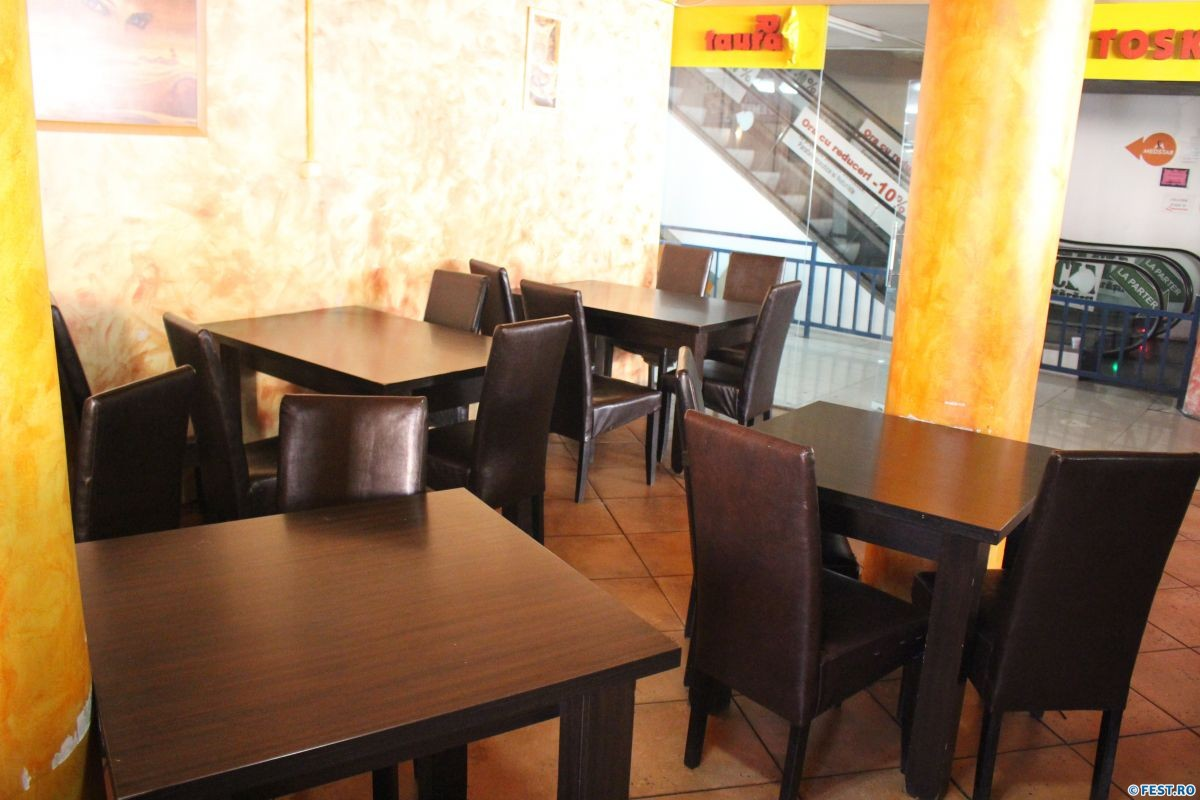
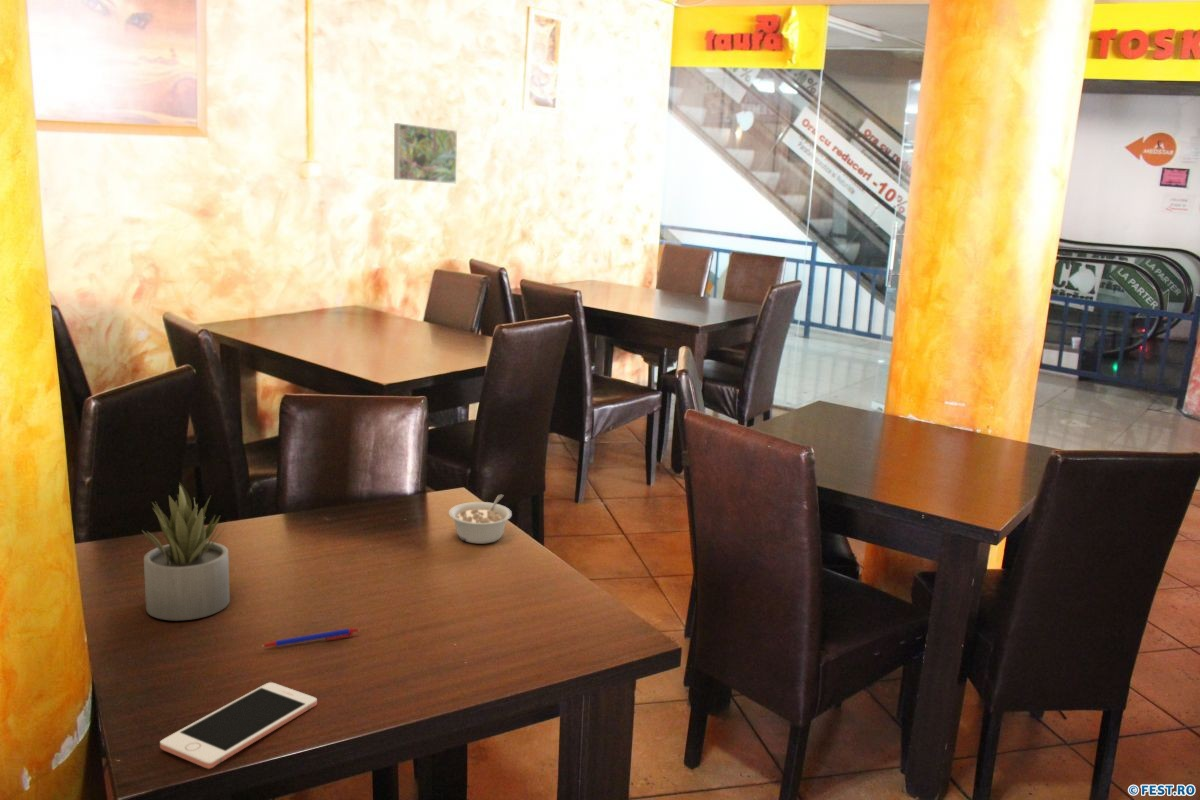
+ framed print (426, 154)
+ cell phone (242, 722)
+ pen (310, 637)
+ legume (479, 520)
+ succulent plant (186, 546)
